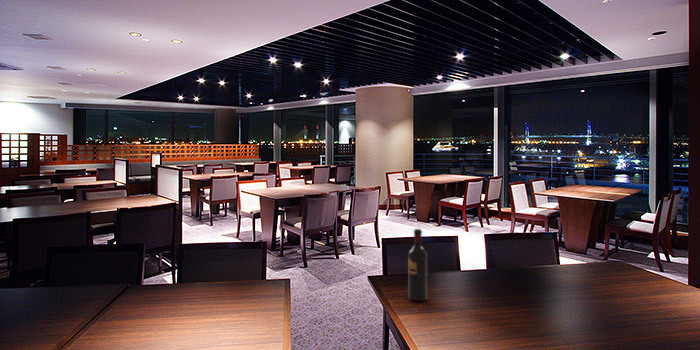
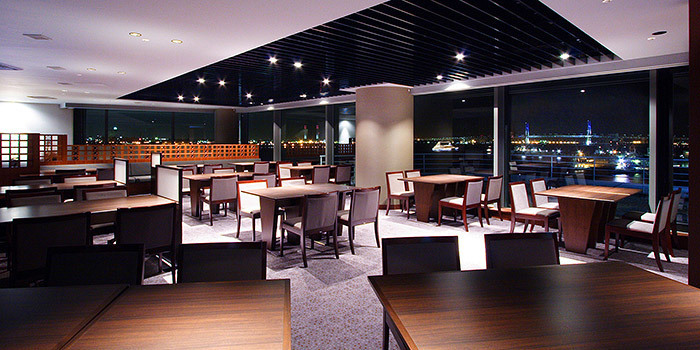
- wine bottle (417, 263)
